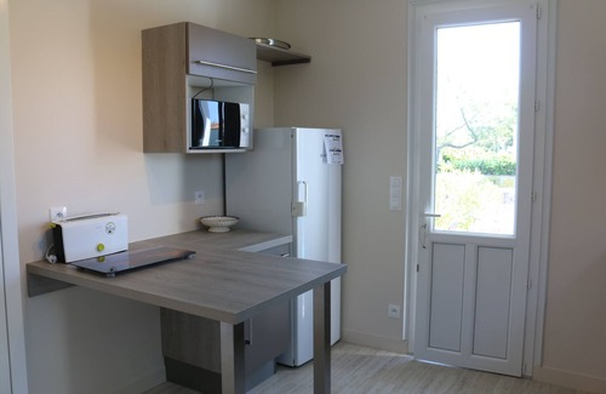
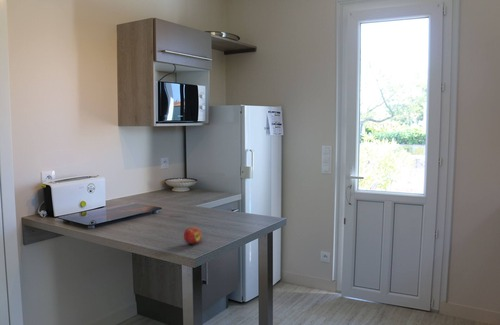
+ apple (192, 235)
